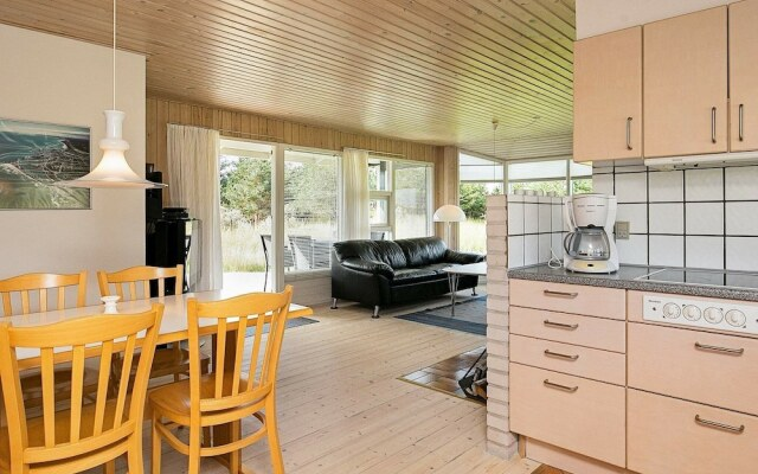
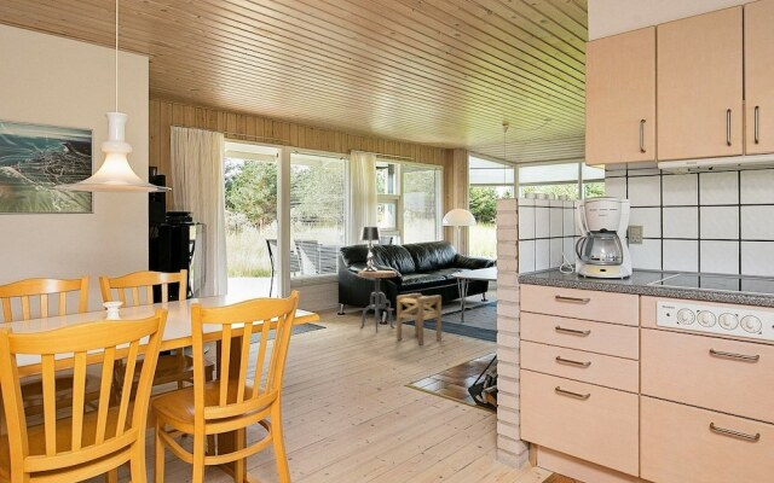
+ table lamp (370, 249)
+ side table (376, 301)
+ stool (418, 318)
